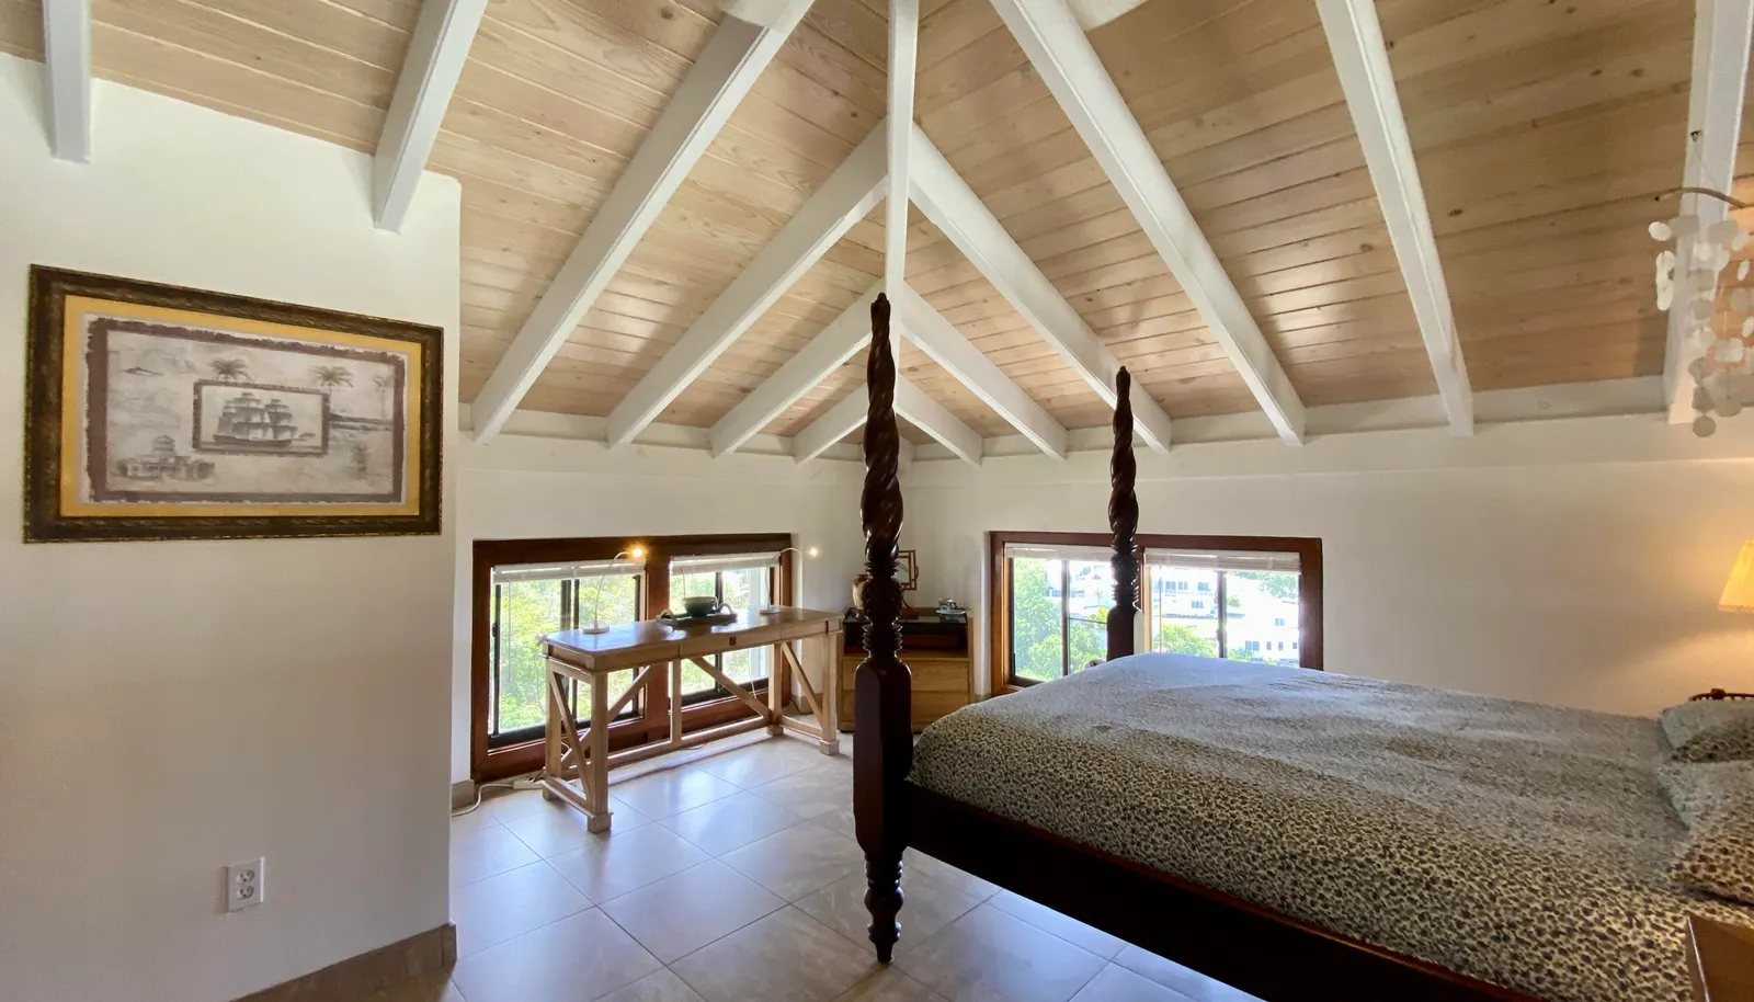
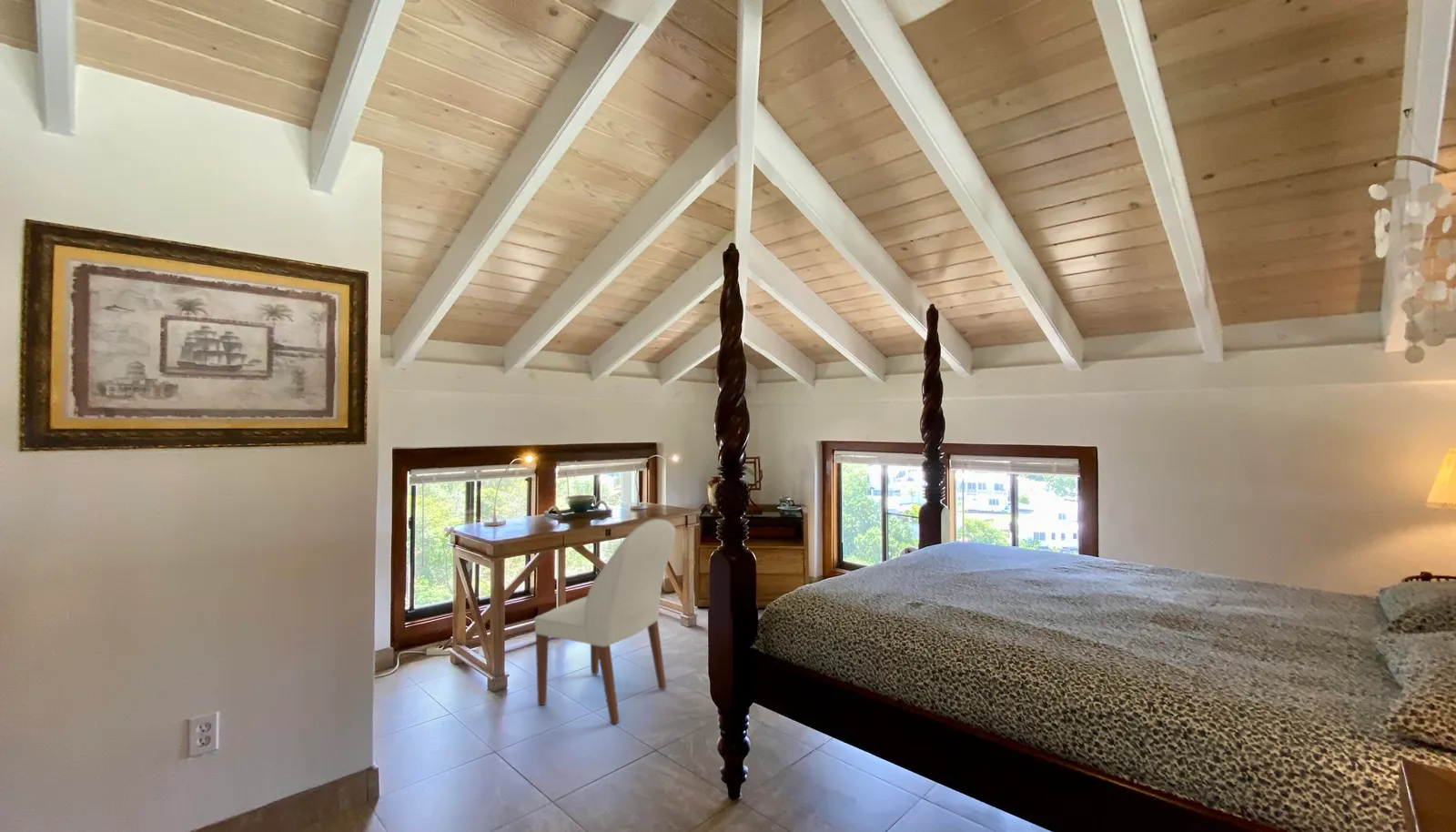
+ chair (607, 606)
